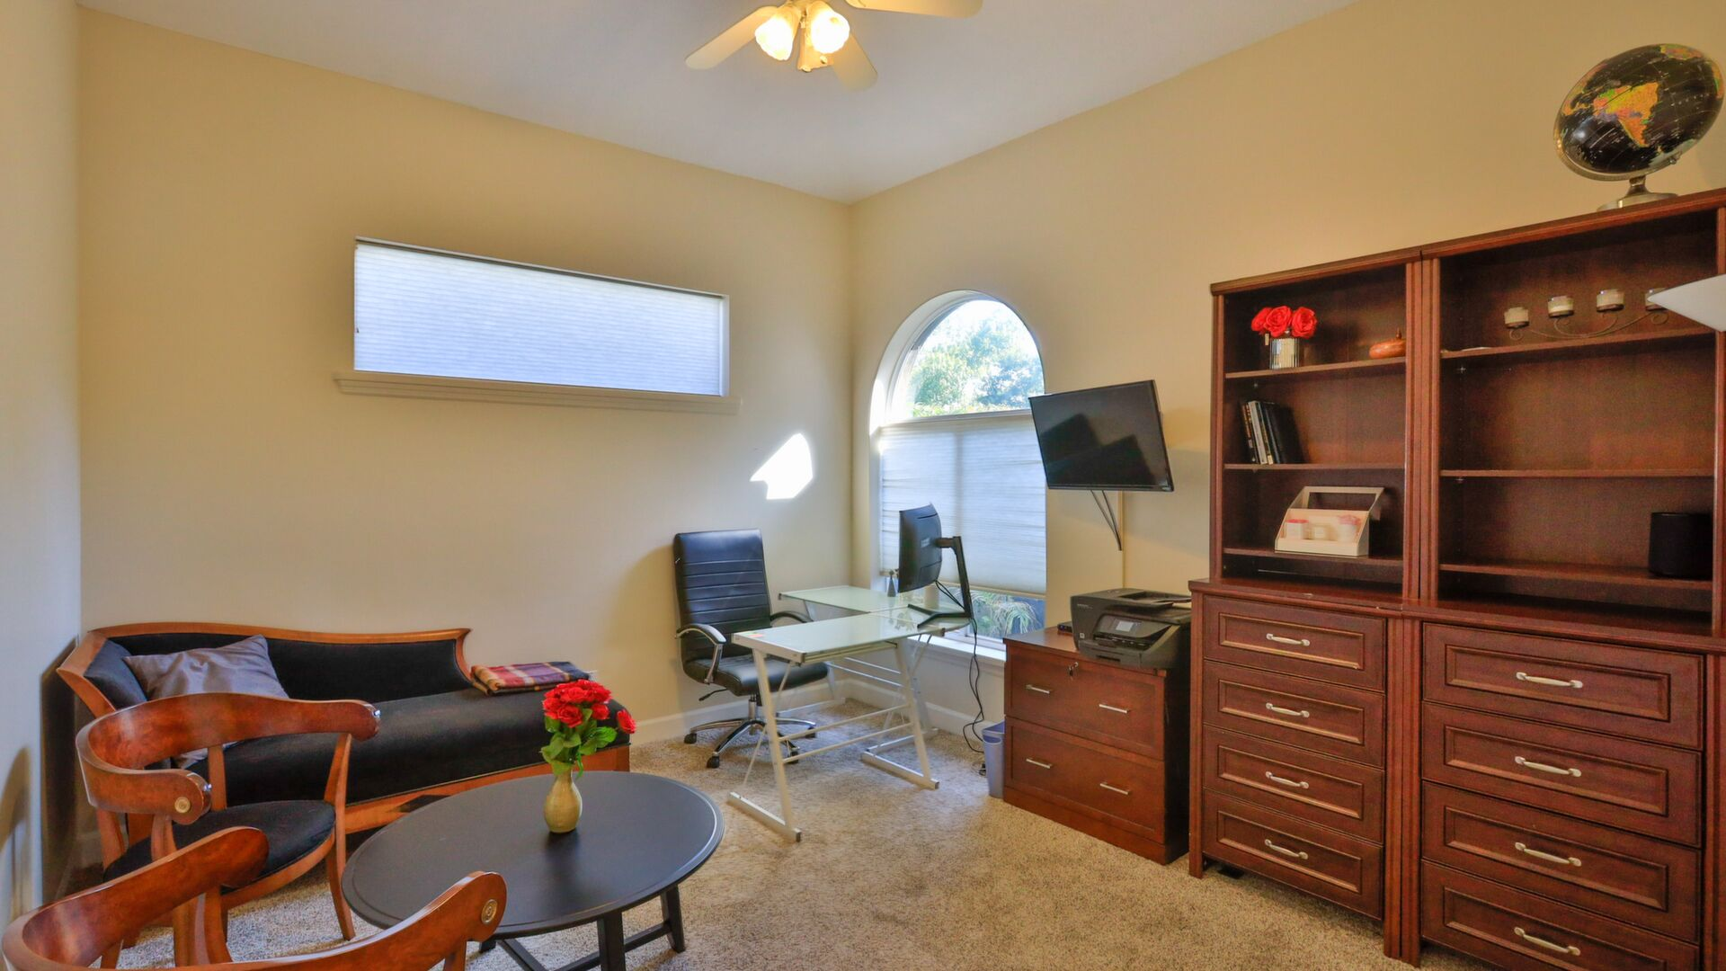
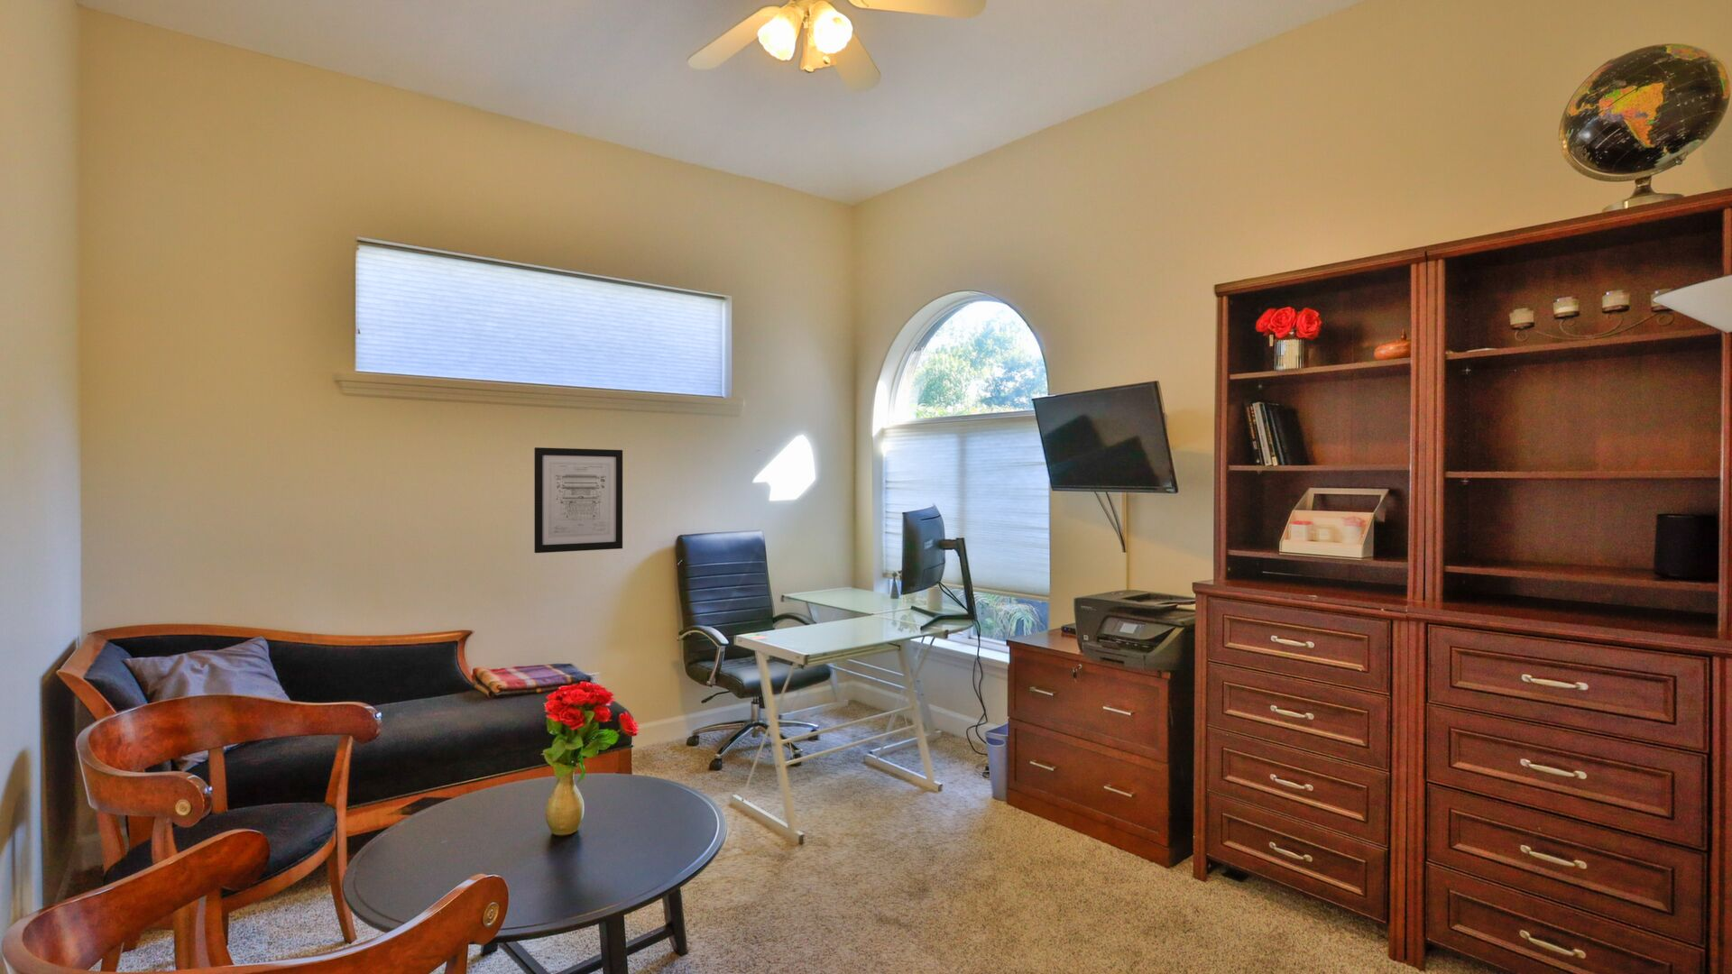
+ wall art (579, 499)
